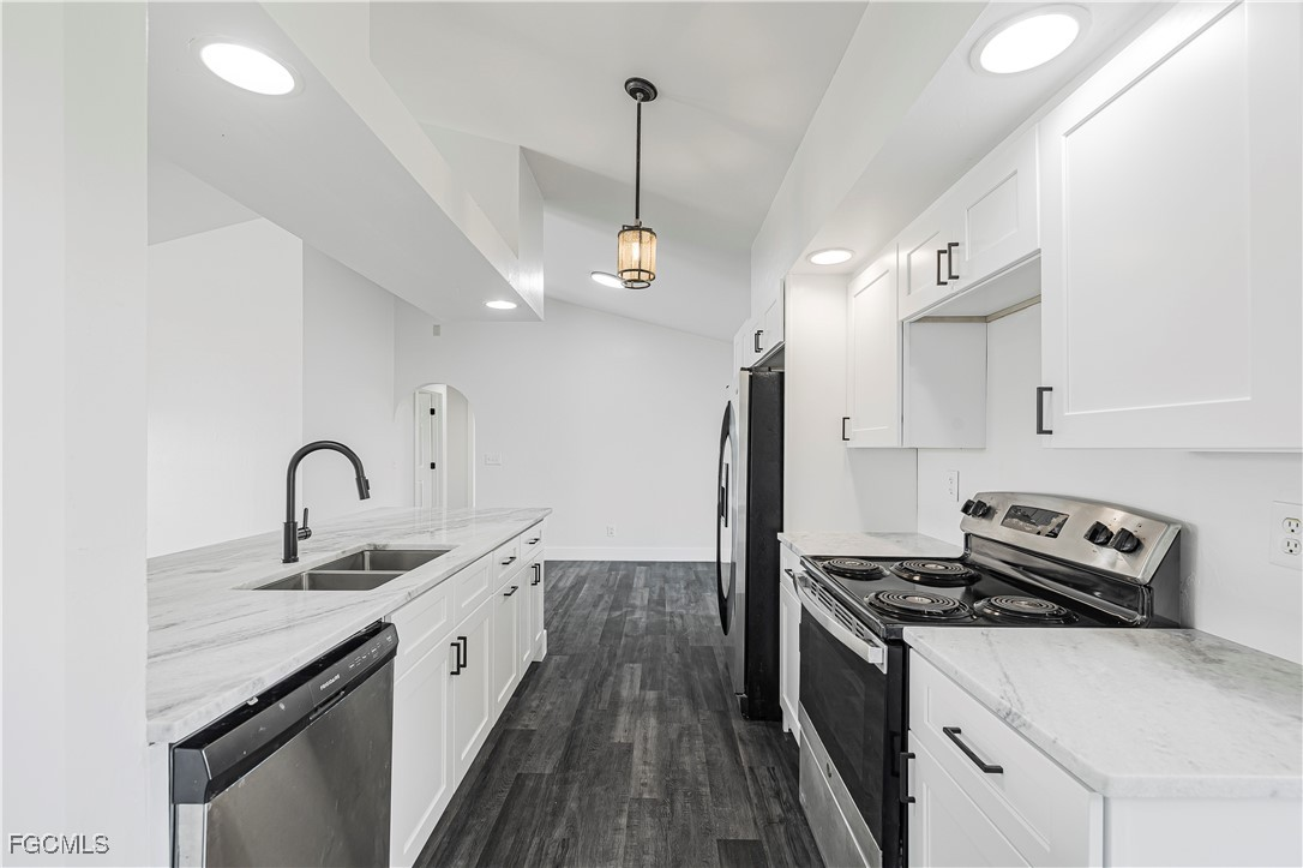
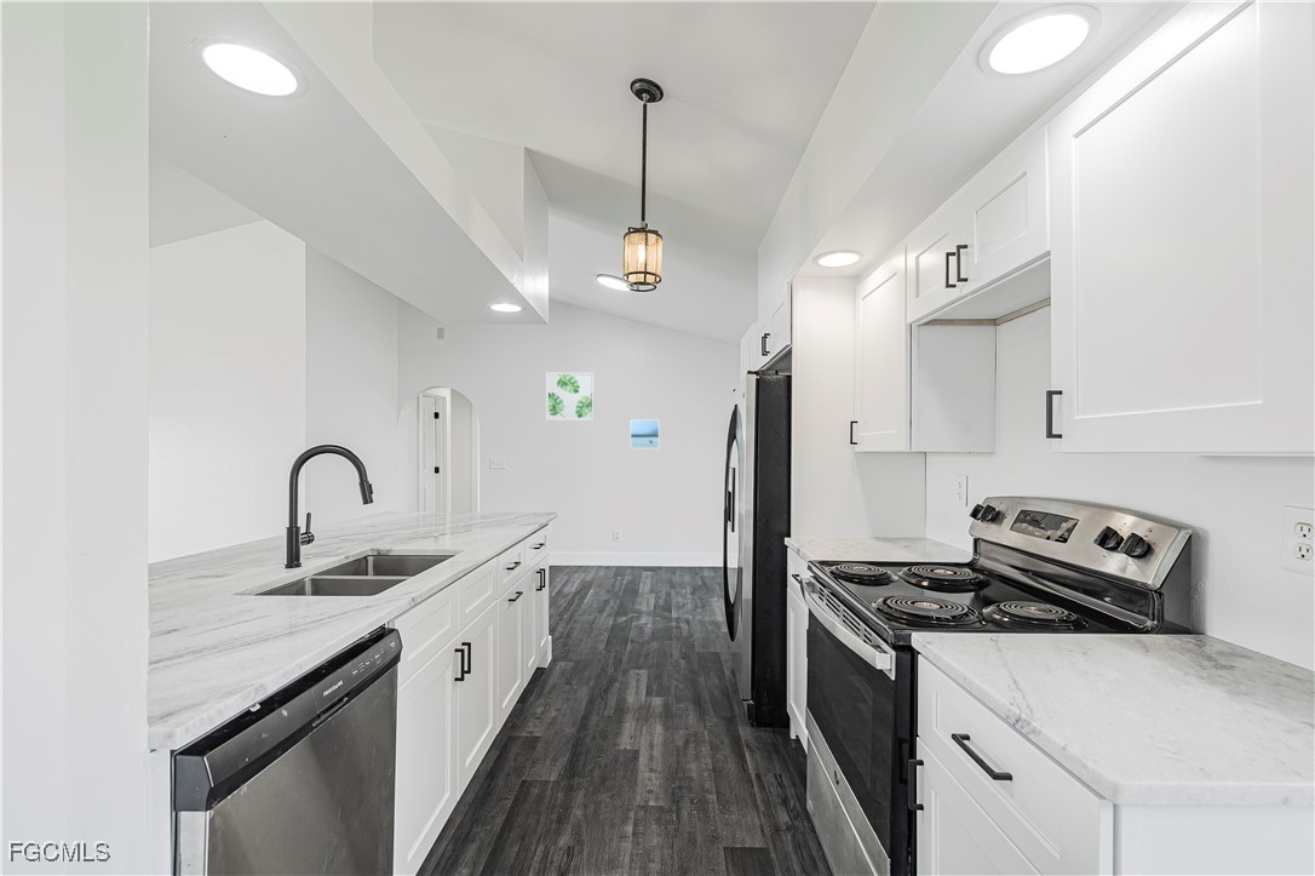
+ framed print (644, 434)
+ wall art (570, 396)
